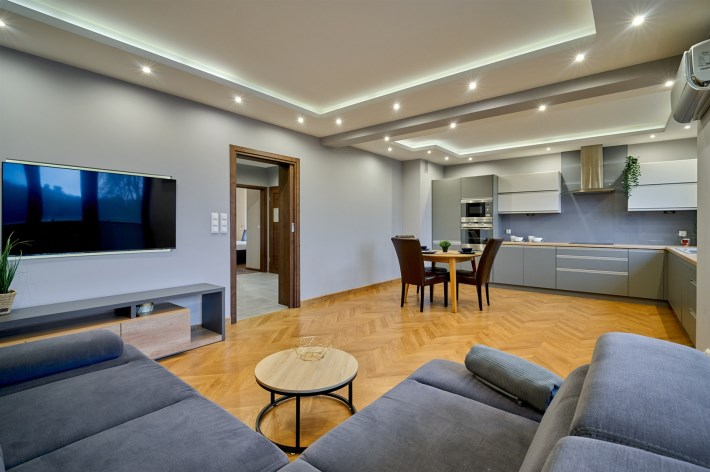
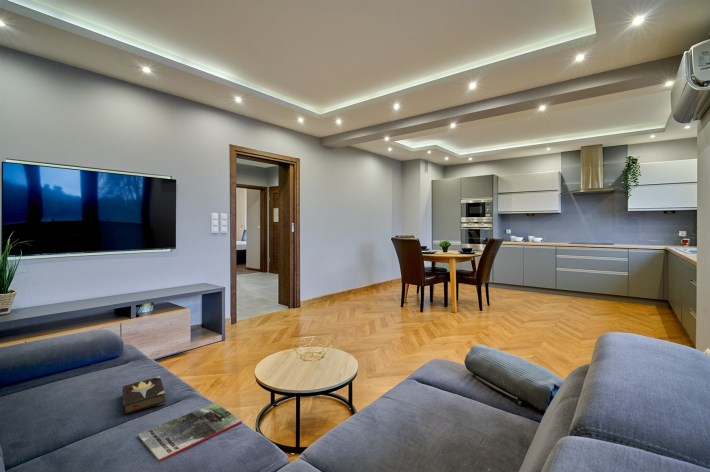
+ hardback book (143, 393)
+ magazine (191, 428)
